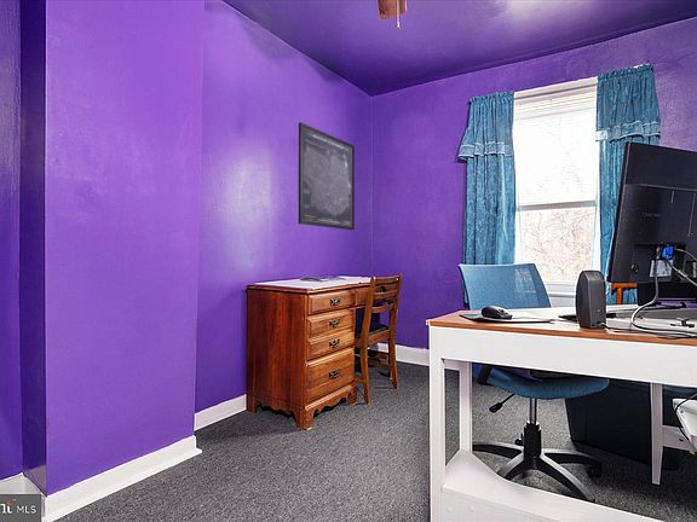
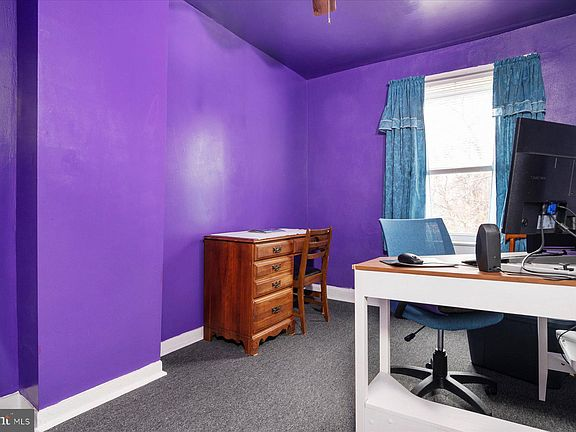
- wall art (328, 181)
